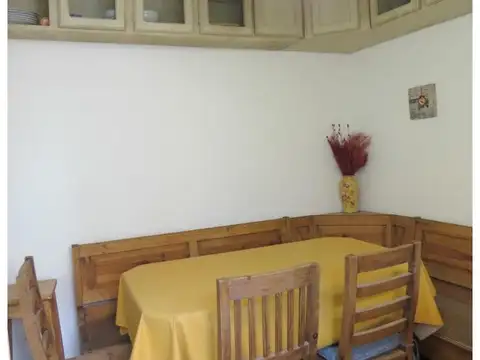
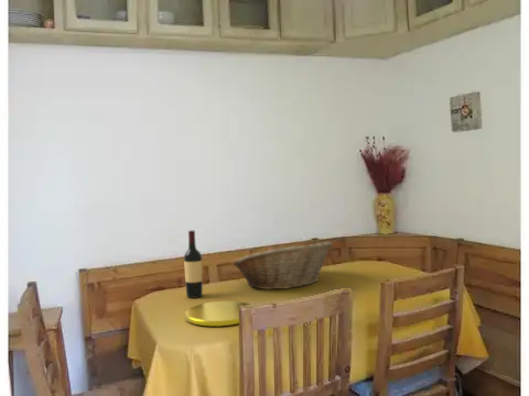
+ wine bottle (193, 263)
+ plate (220, 311)
+ fruit basket (283, 262)
